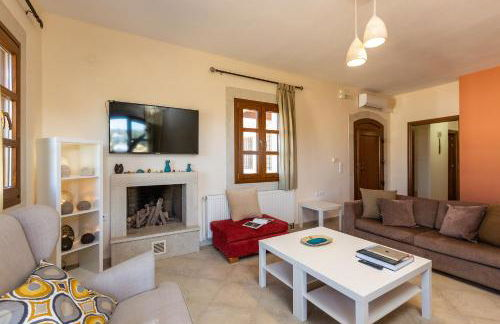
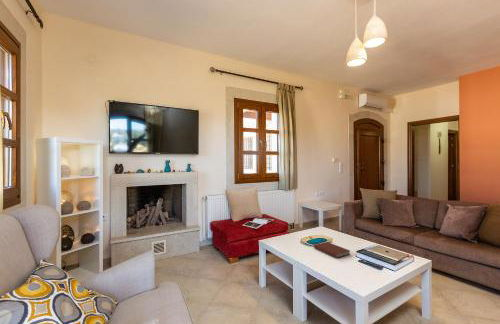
+ book (331, 249)
